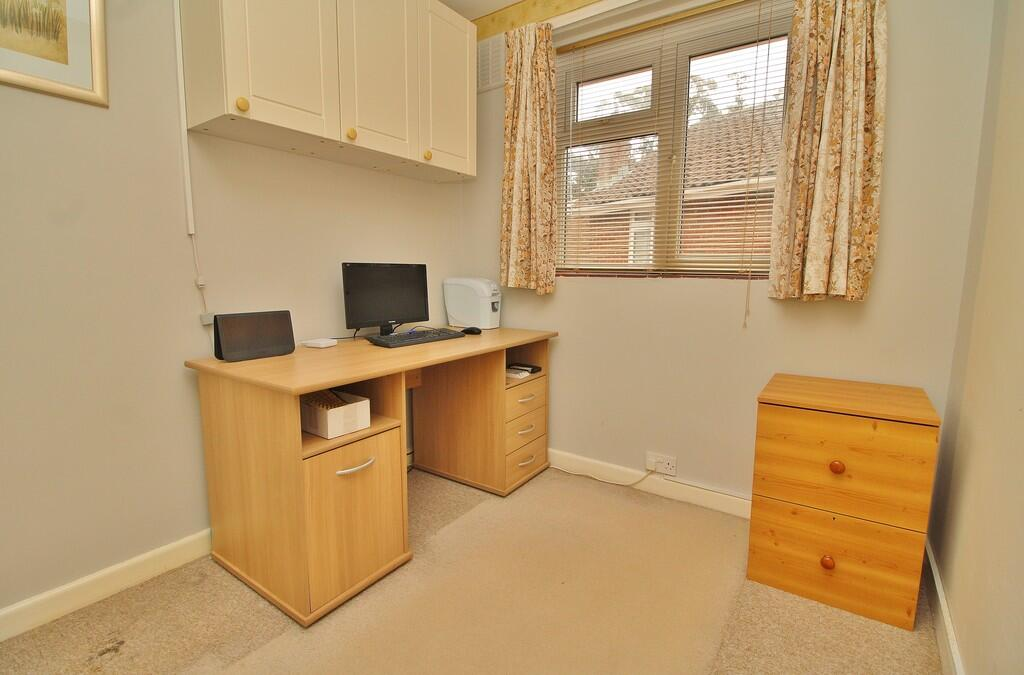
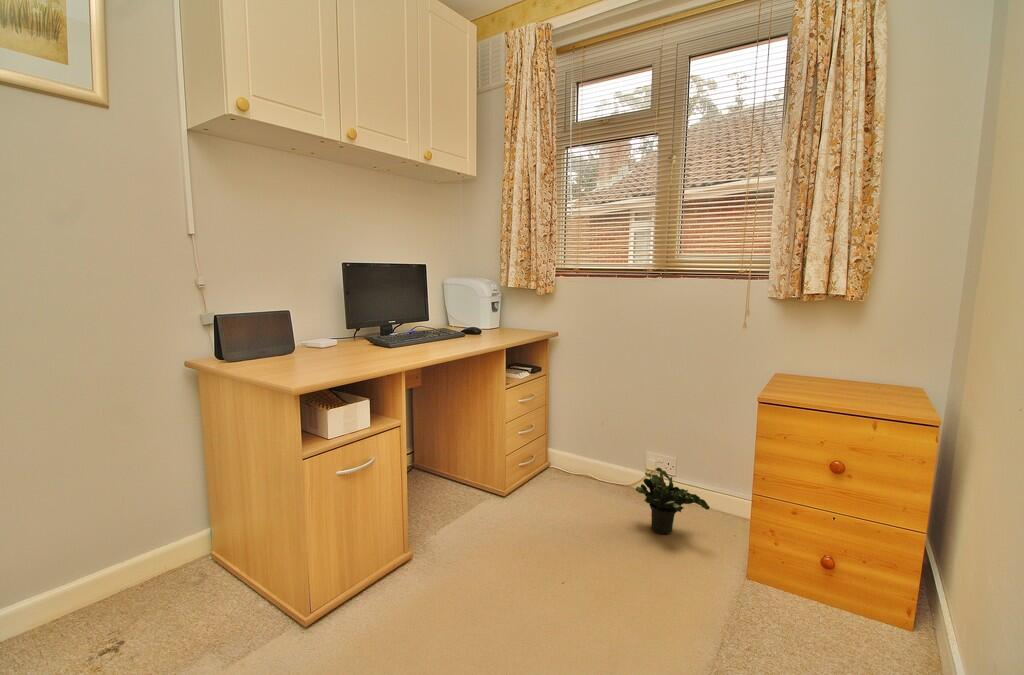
+ potted plant (670, 501)
